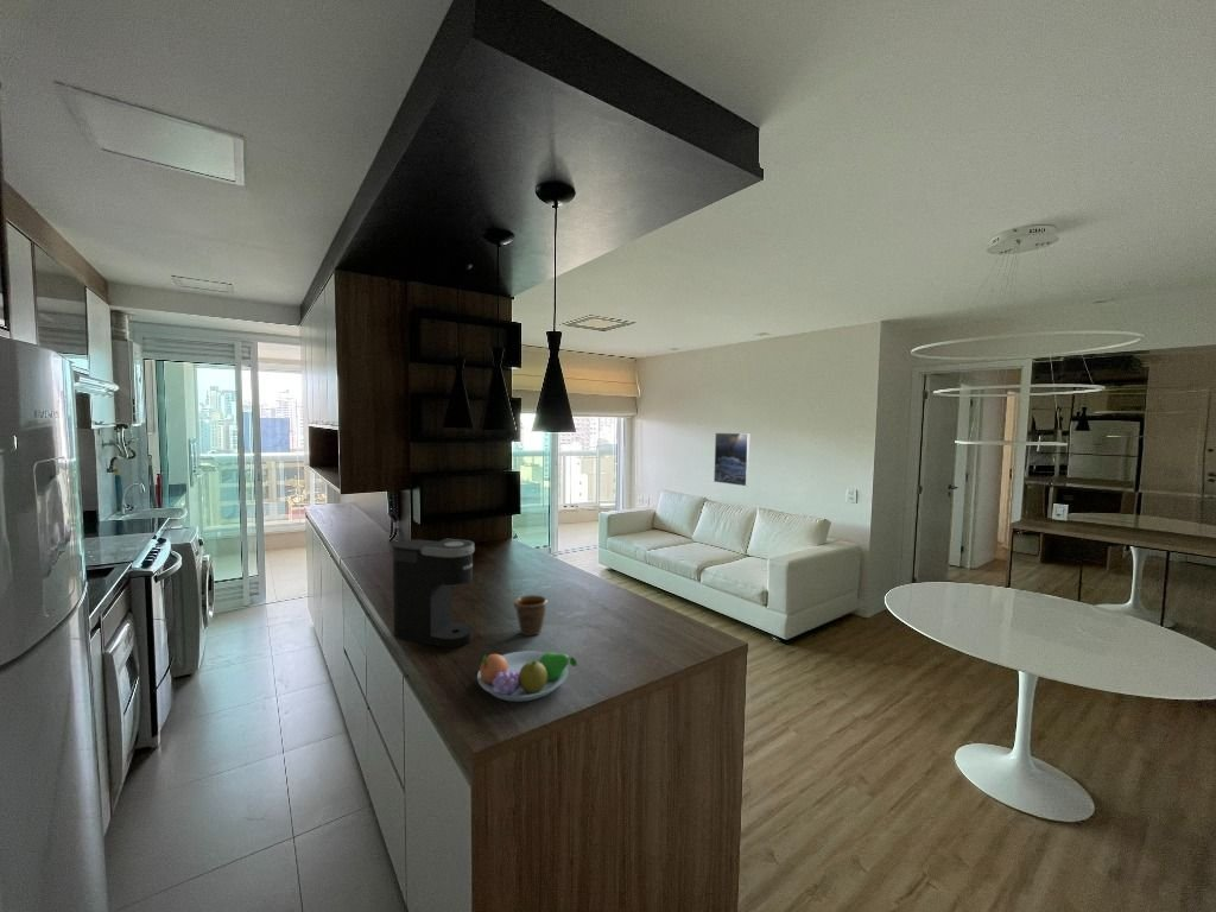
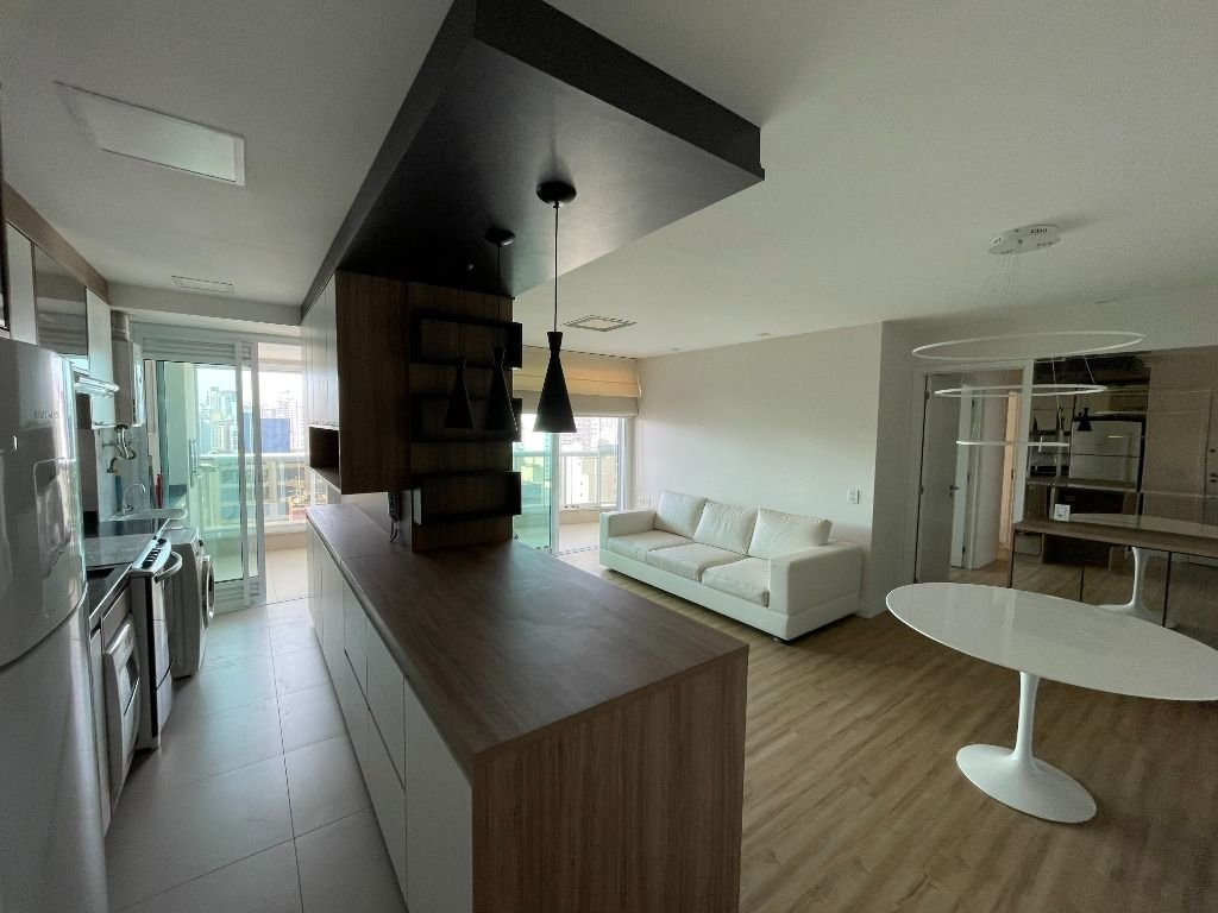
- fruit bowl (526, 664)
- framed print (730, 458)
- mug (528, 615)
- coffee maker (433, 589)
